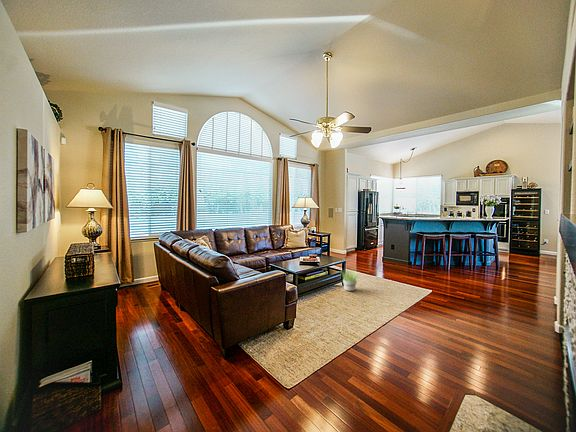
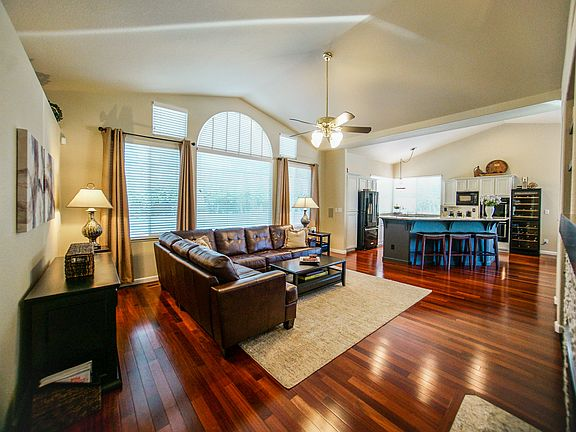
- potted plant (349, 280)
